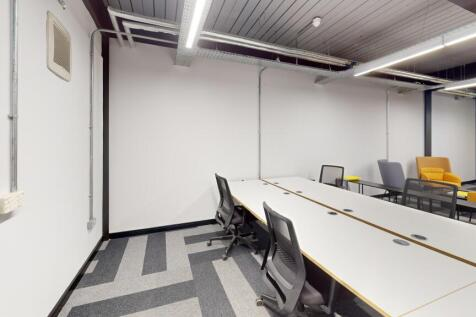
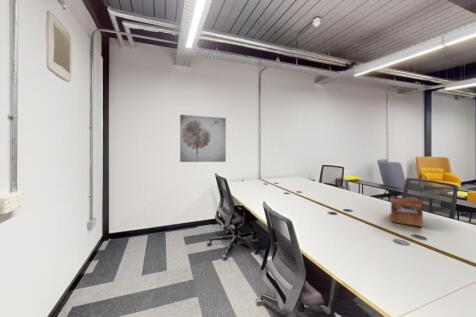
+ sewing box (404, 209)
+ wall art (203, 139)
